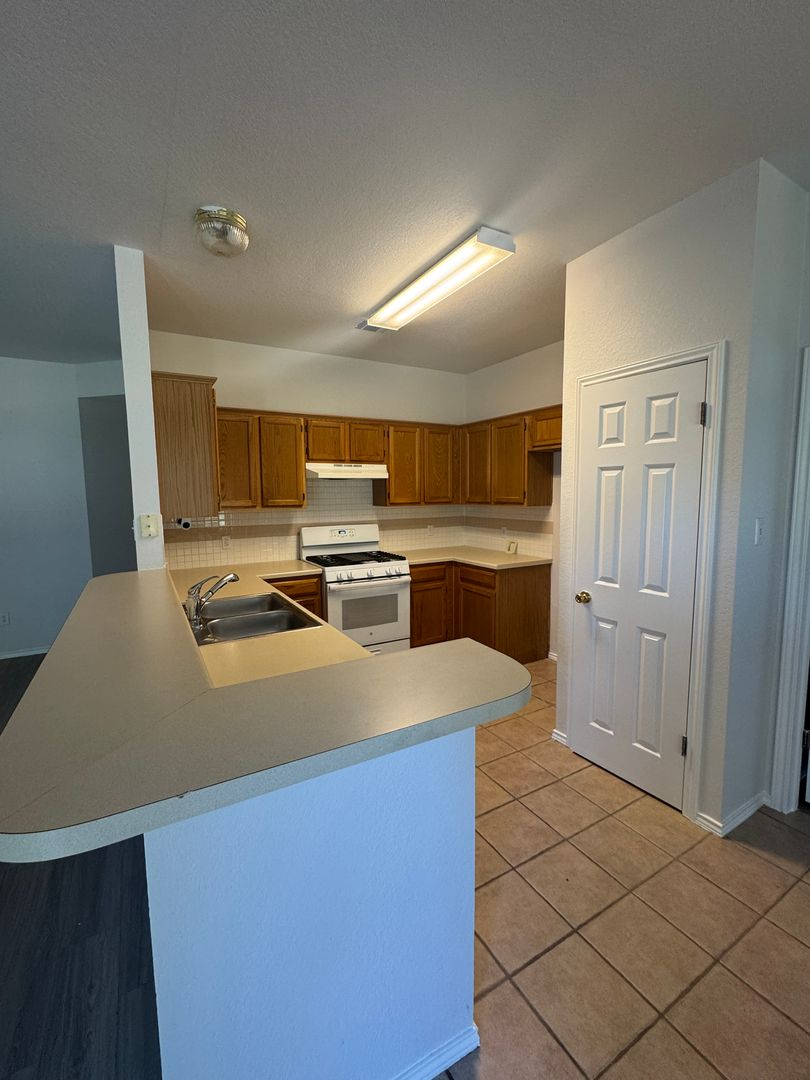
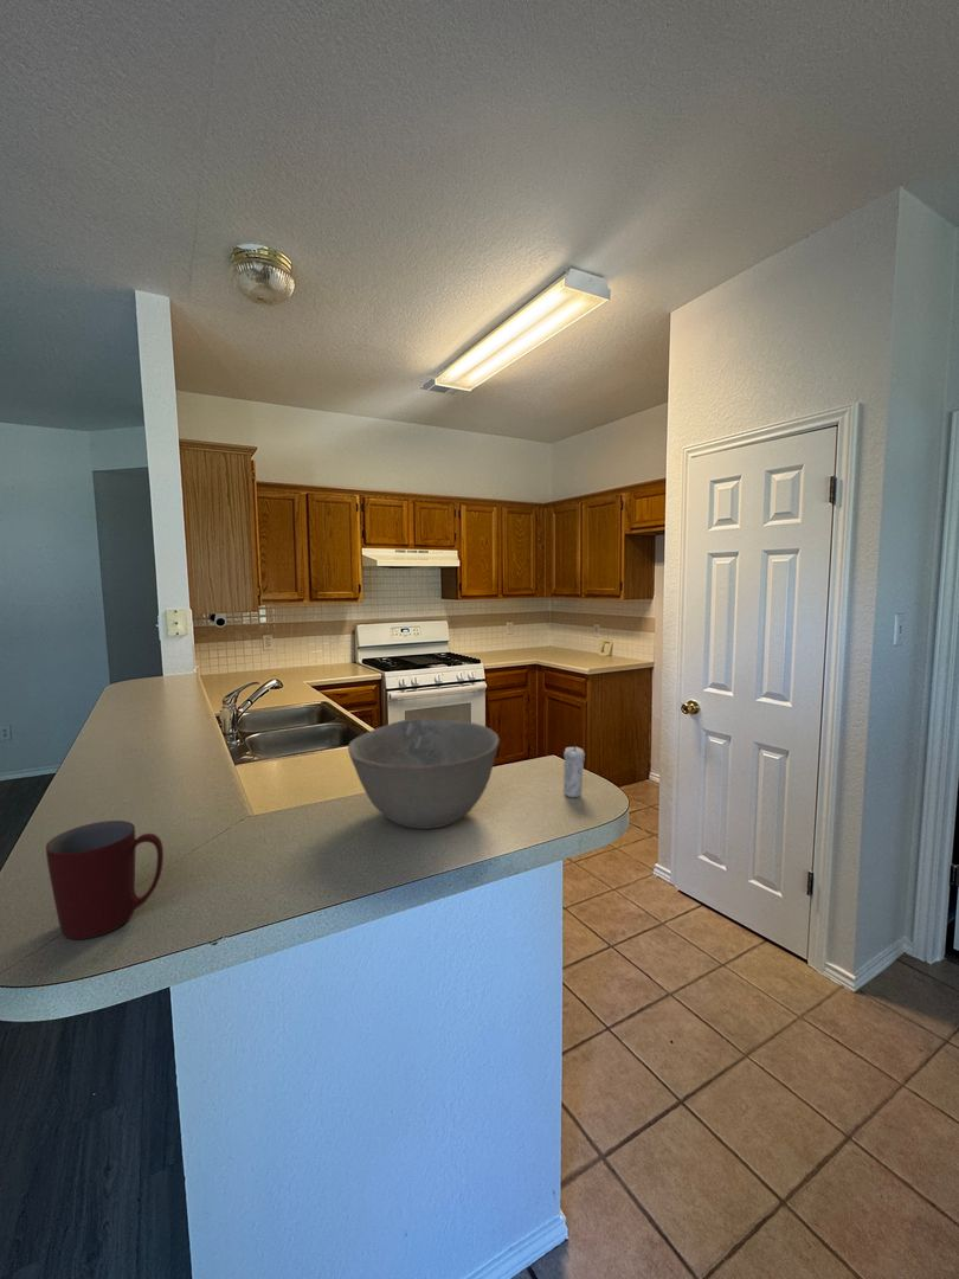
+ bowl (425, 776)
+ mug (109, 876)
+ candle (573, 766)
